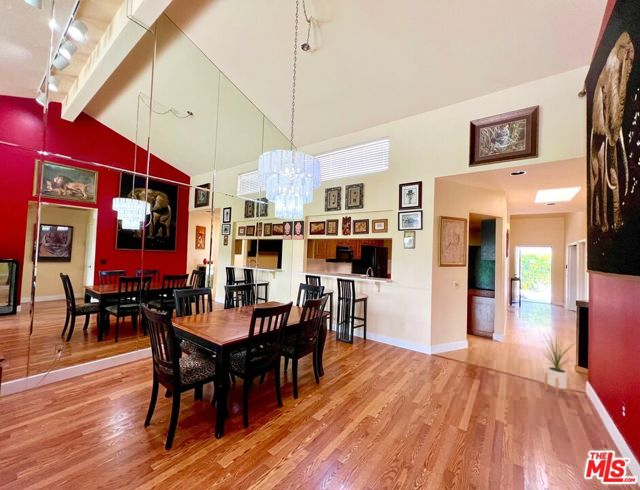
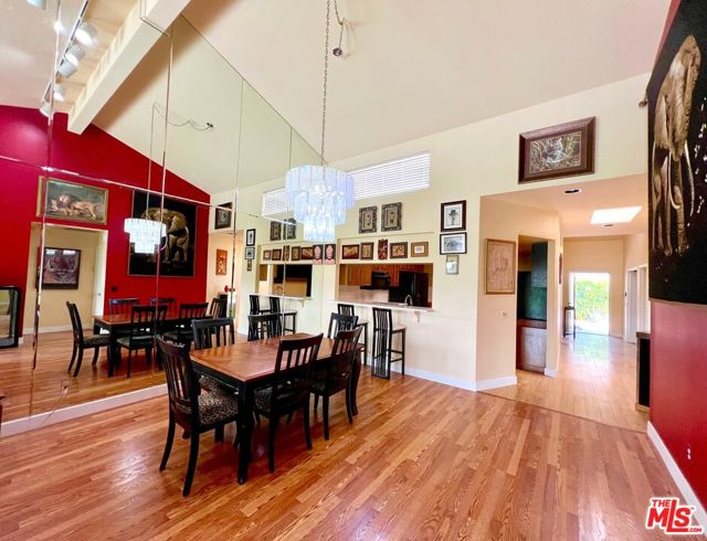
- house plant (557, 362)
